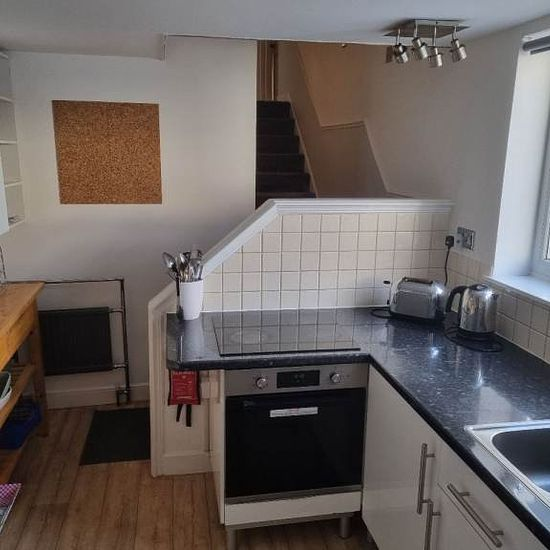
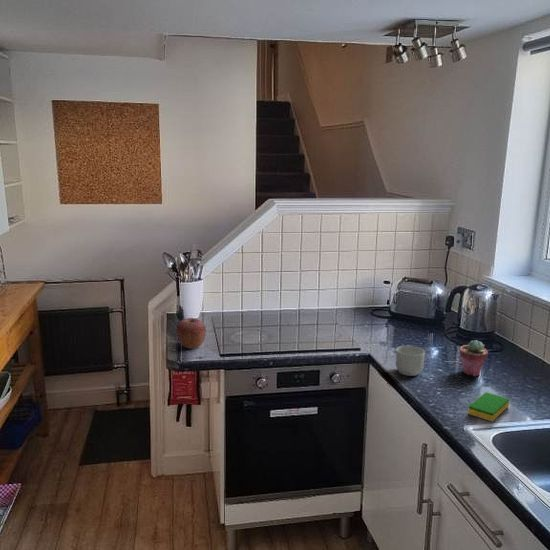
+ apple (191, 333)
+ mug (411, 360)
+ potted succulent (473, 356)
+ dish sponge (488, 406)
